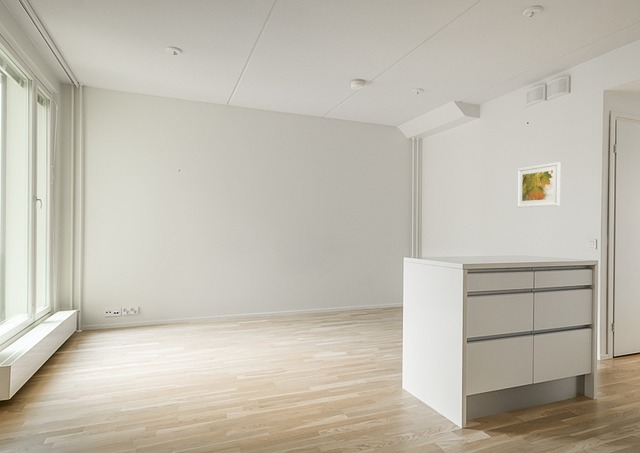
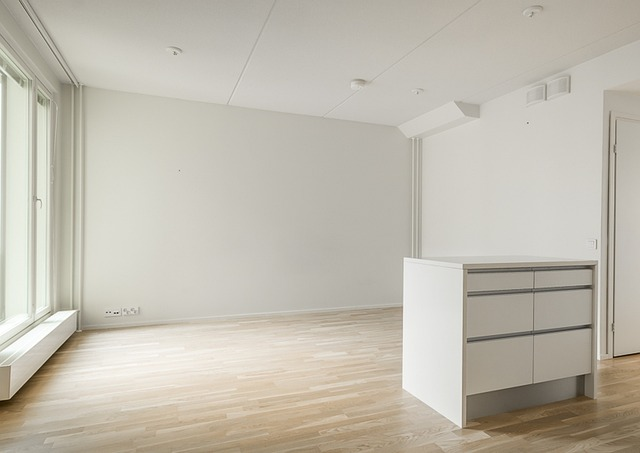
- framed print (537, 186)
